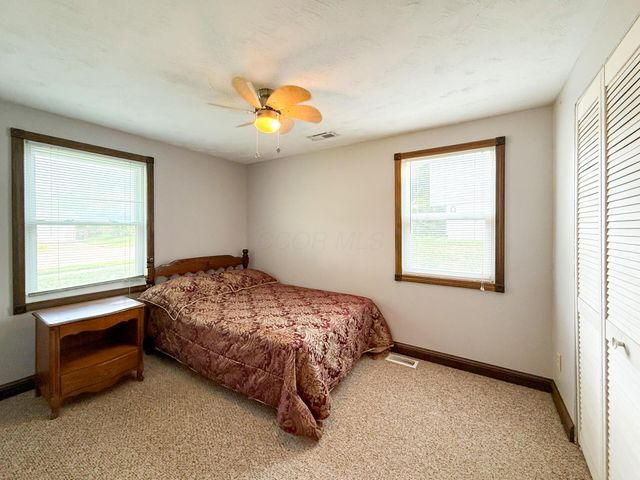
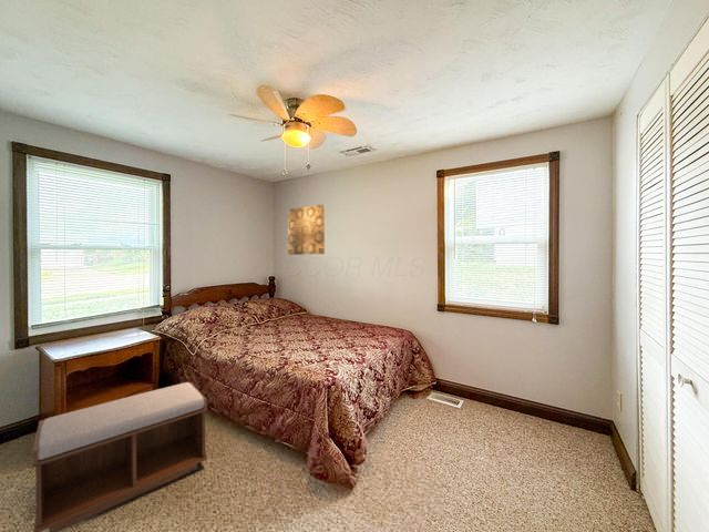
+ bench (130, 443)
+ wall art (305, 231)
